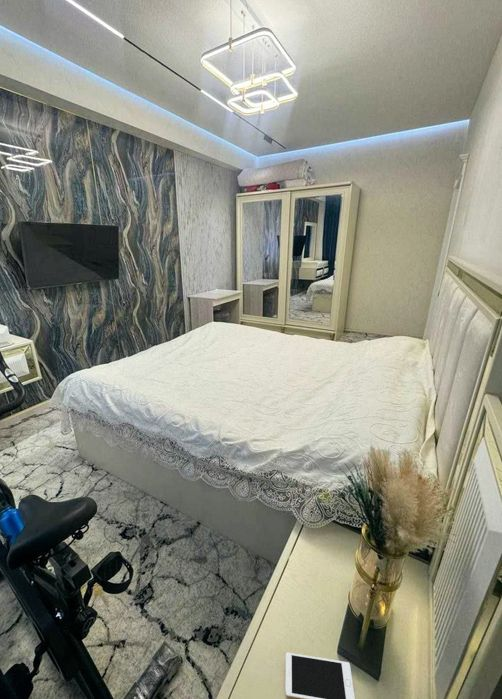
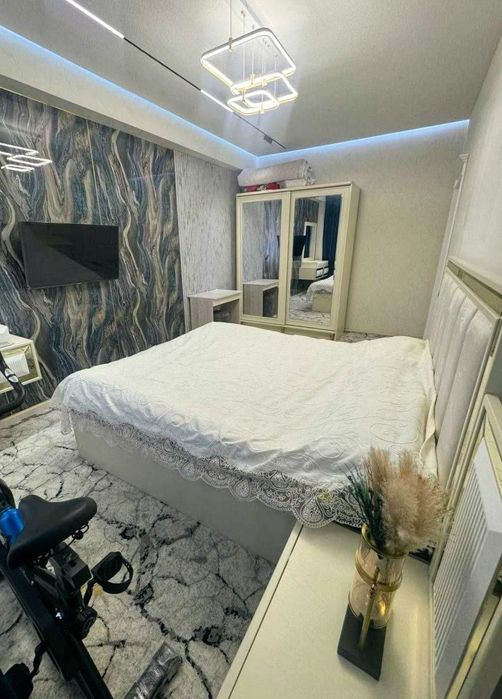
- cell phone (318, 678)
